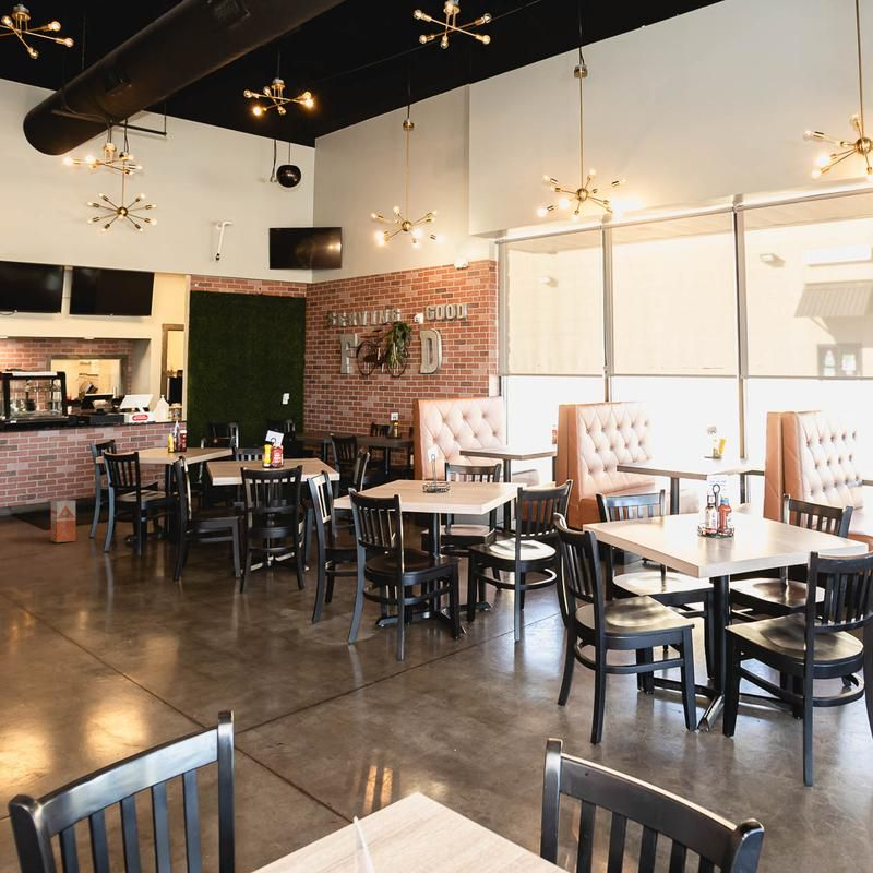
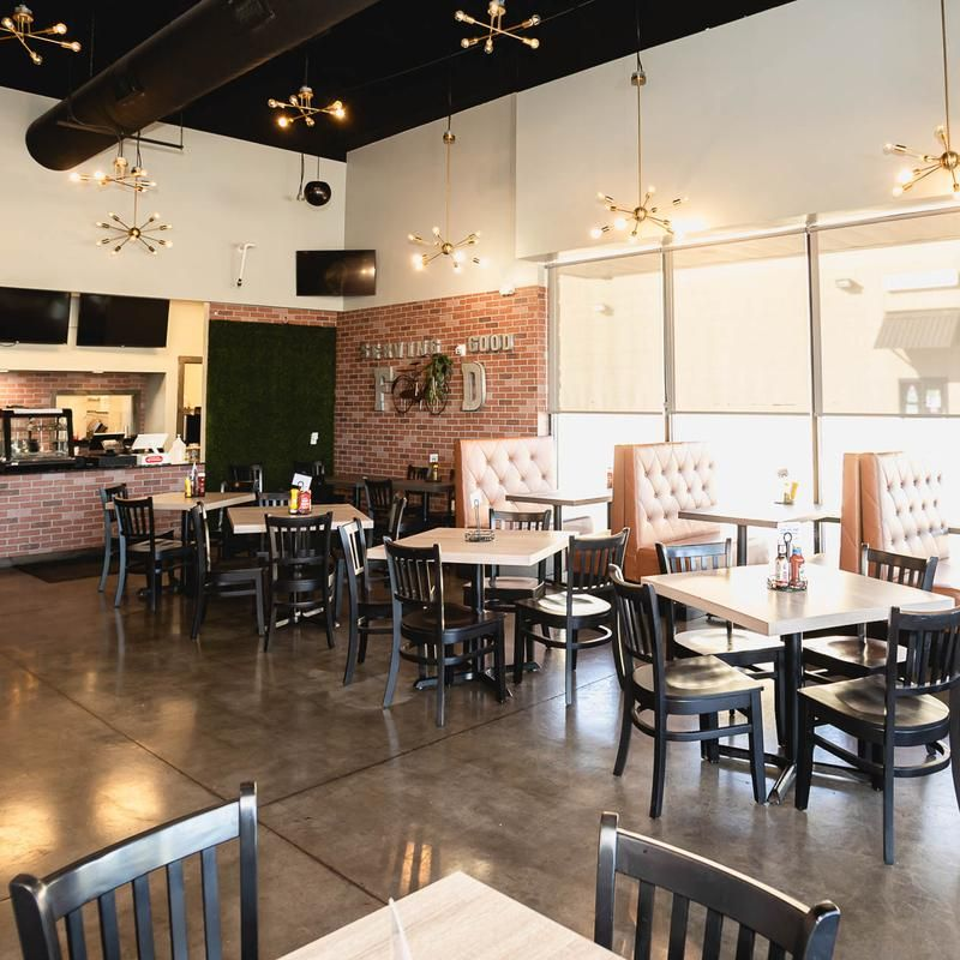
- waste bin (64, 519)
